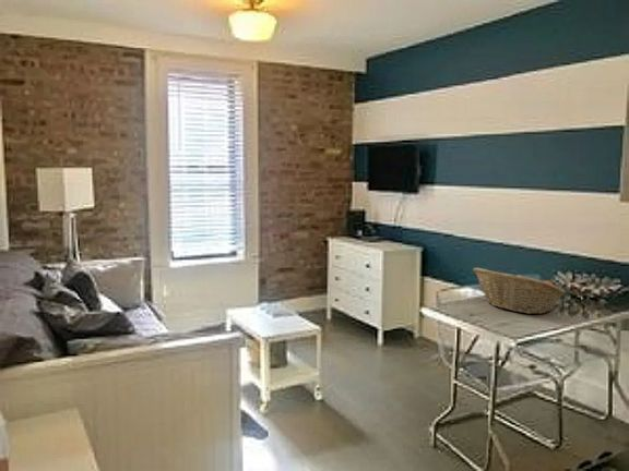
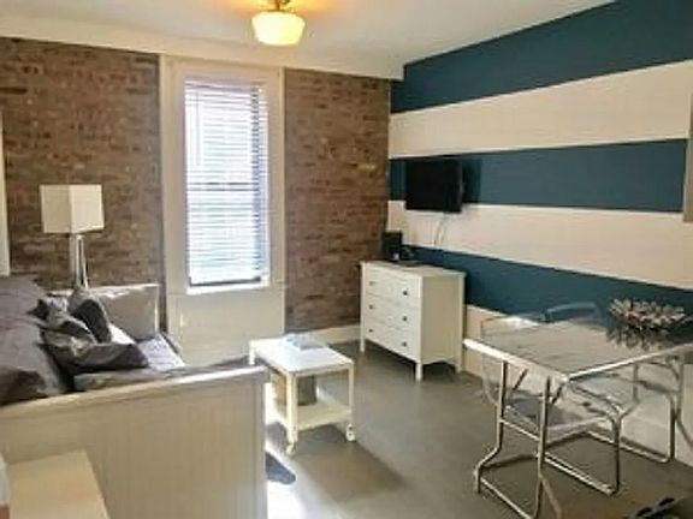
- fruit basket (517, 287)
